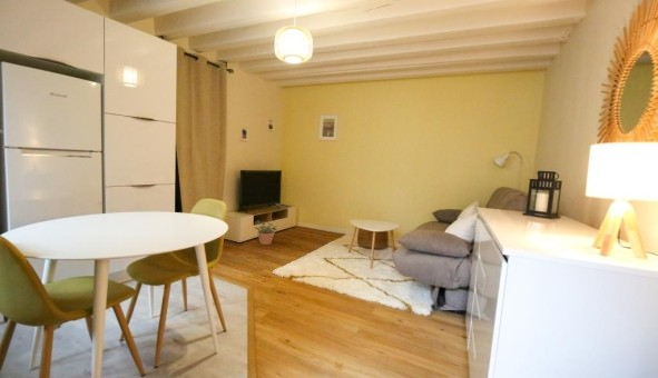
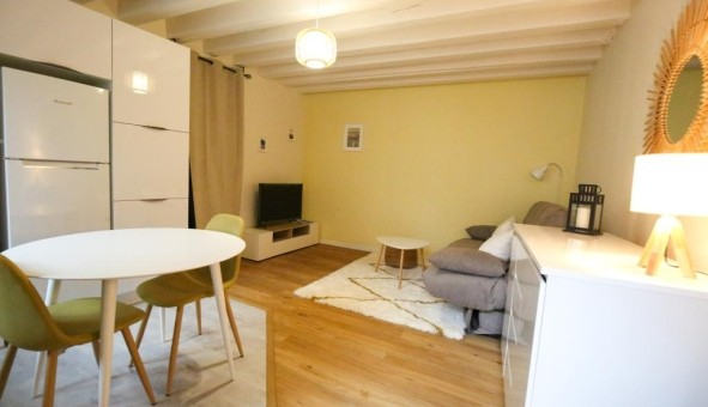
- potted plant (266, 231)
